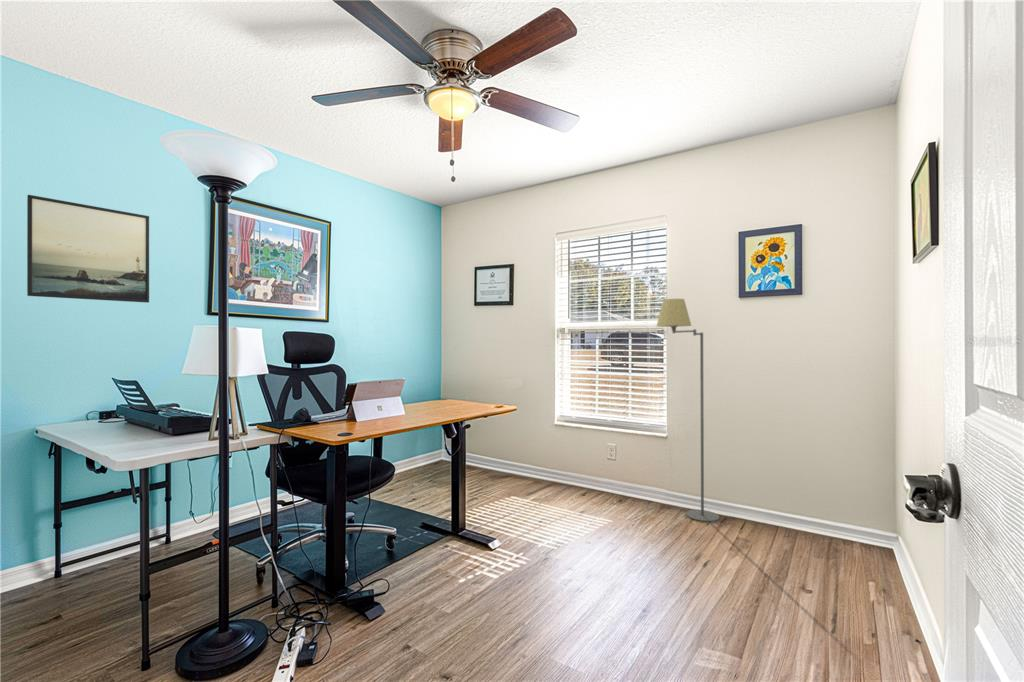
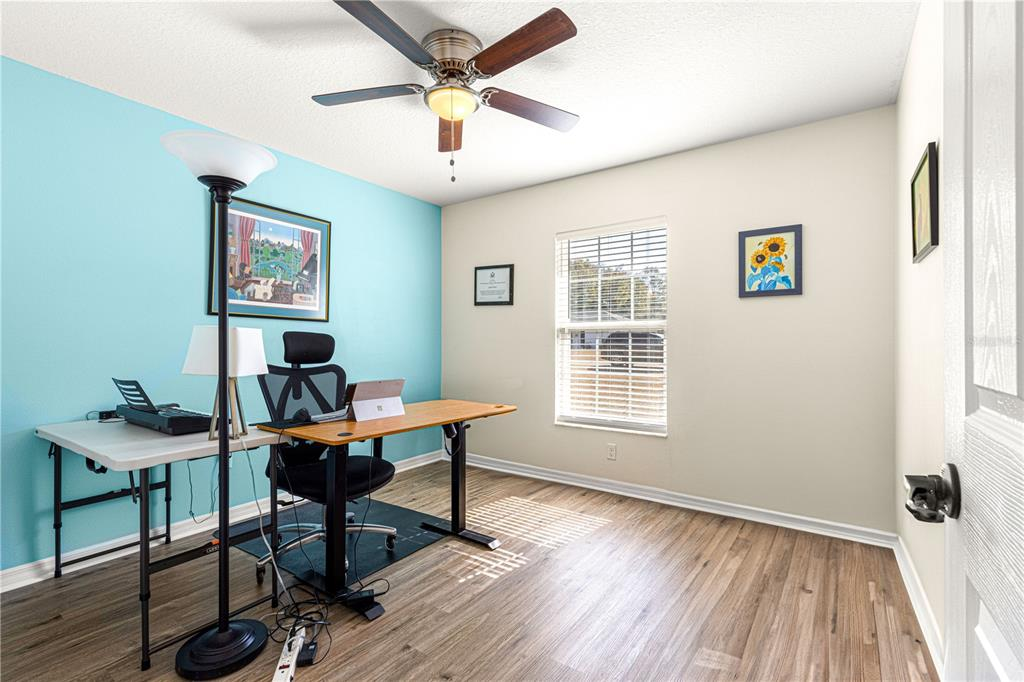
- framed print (92, 252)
- floor lamp (701, 406)
